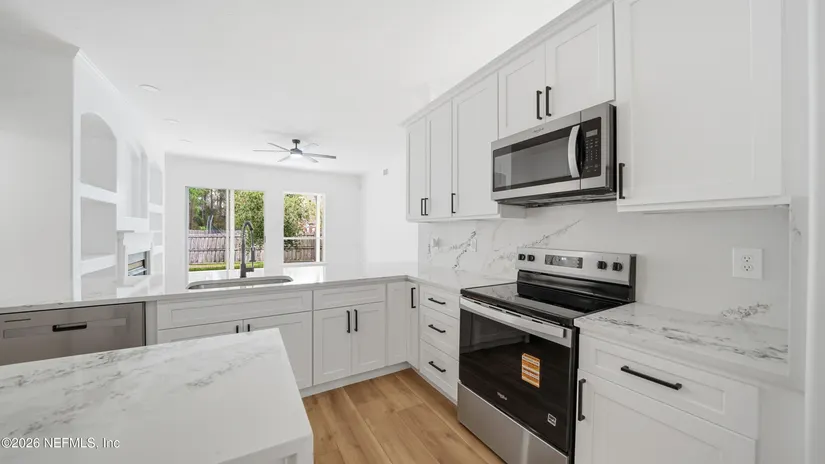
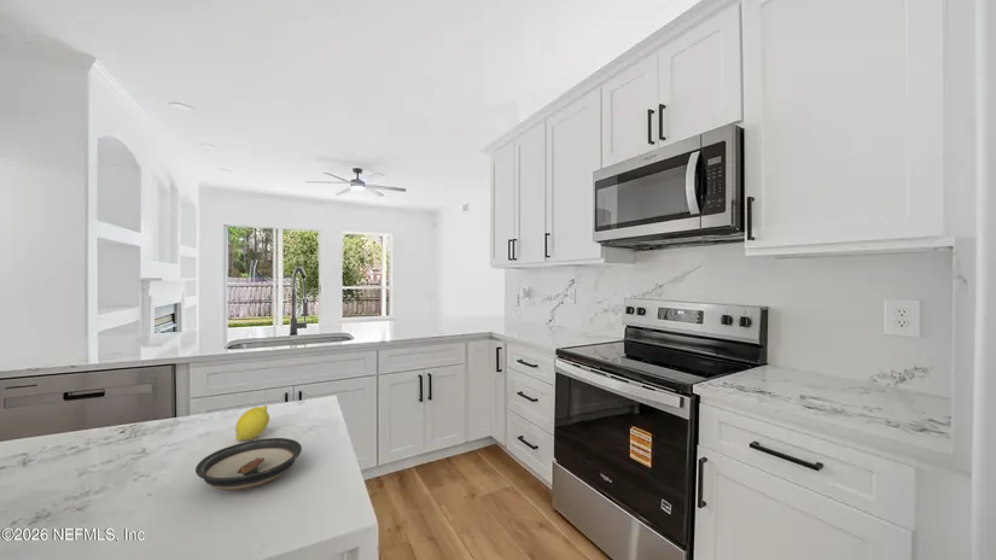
+ saucer (251, 466)
+ fruit (252, 422)
